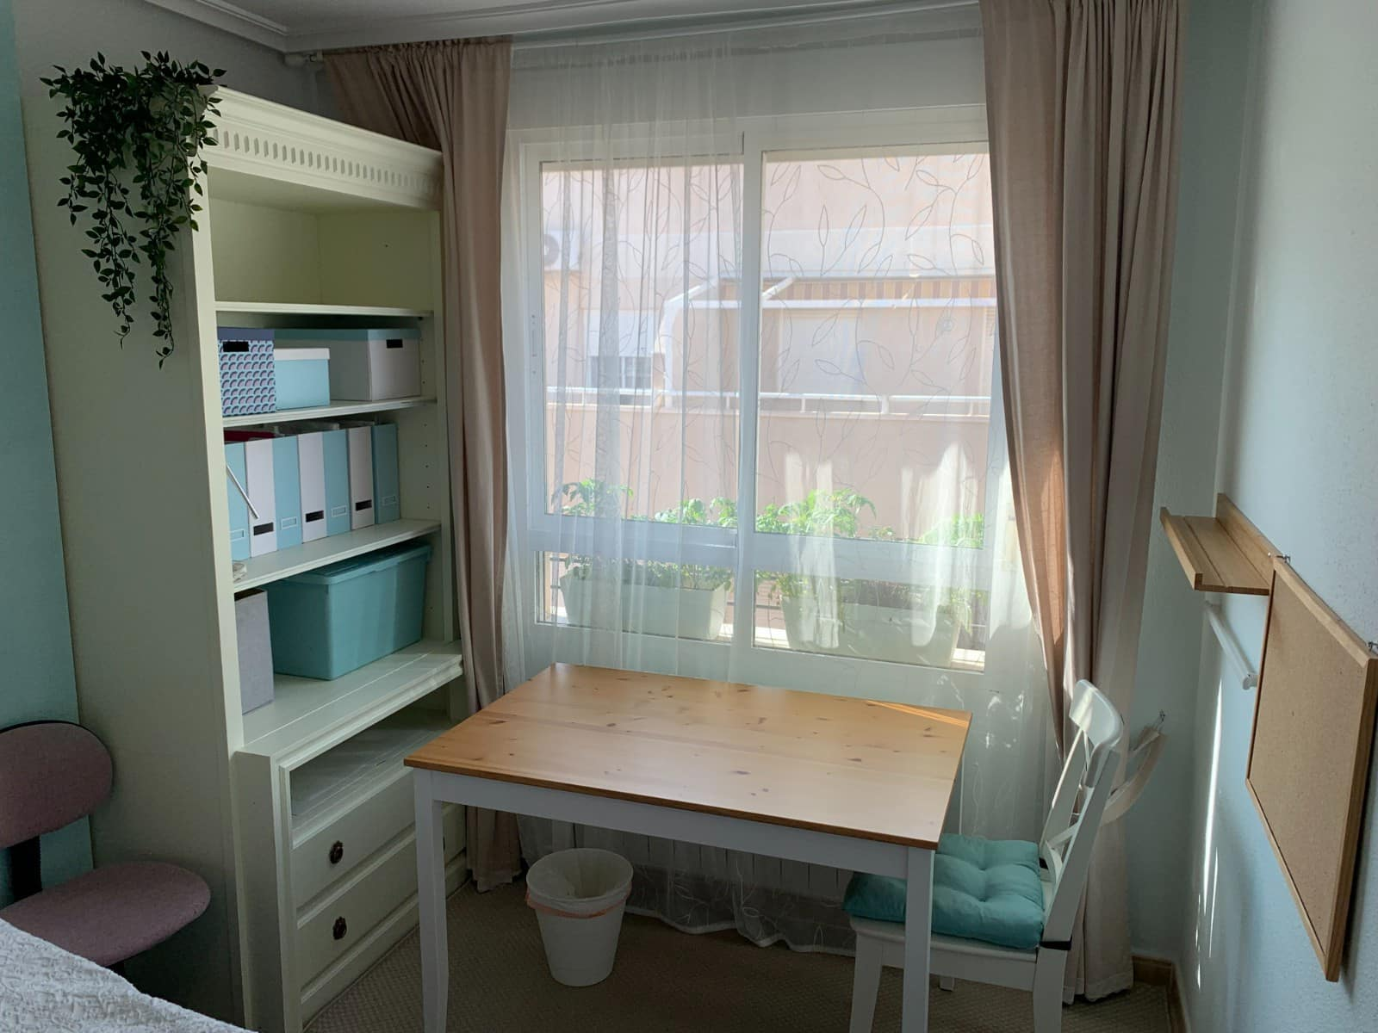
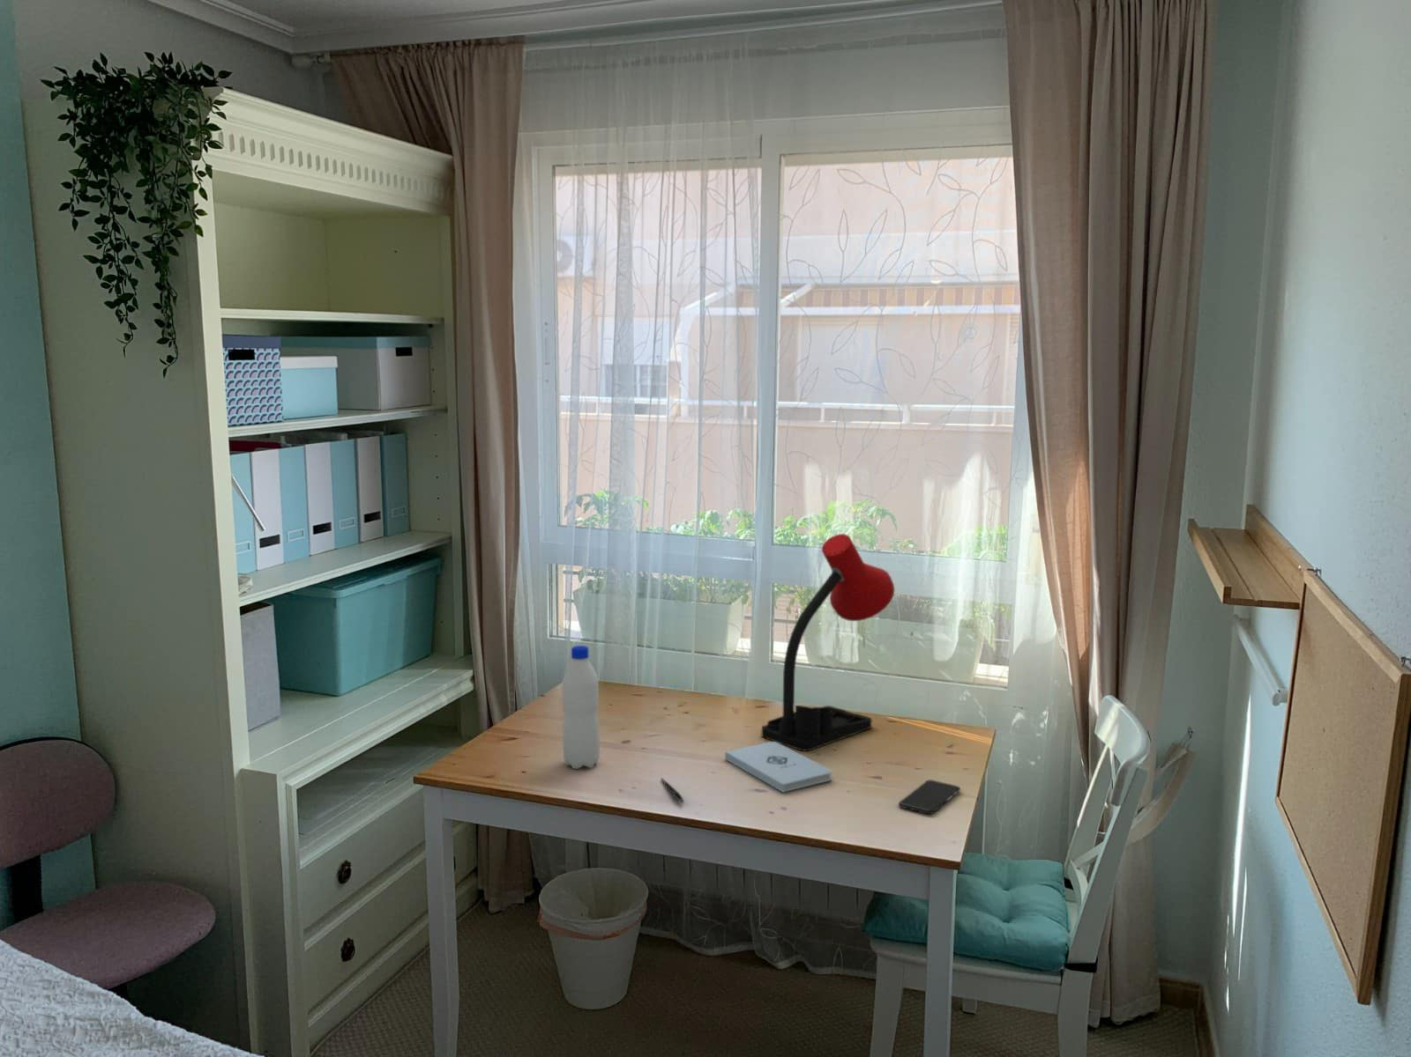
+ desk lamp (841, 617)
+ smartphone (930, 796)
+ pen (672, 789)
+ water bottle (580, 705)
+ notepad (778, 765)
